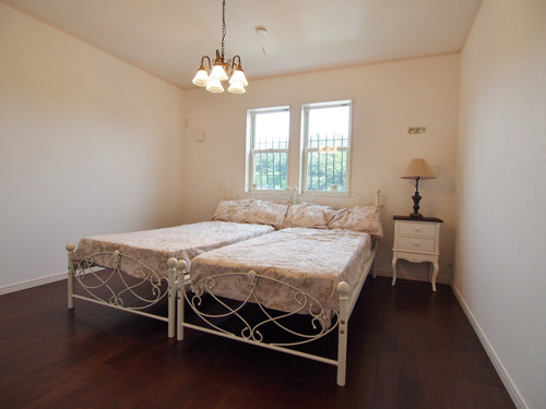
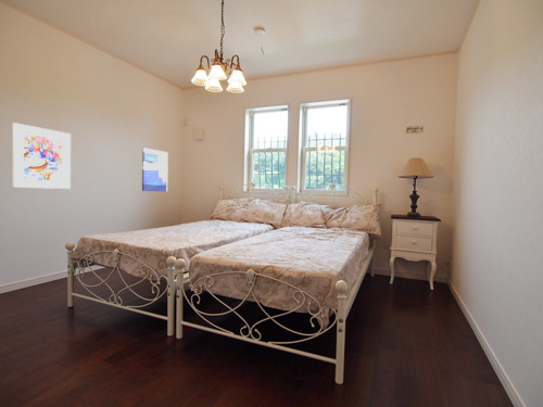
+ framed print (43, 158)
+ wall art (155, 170)
